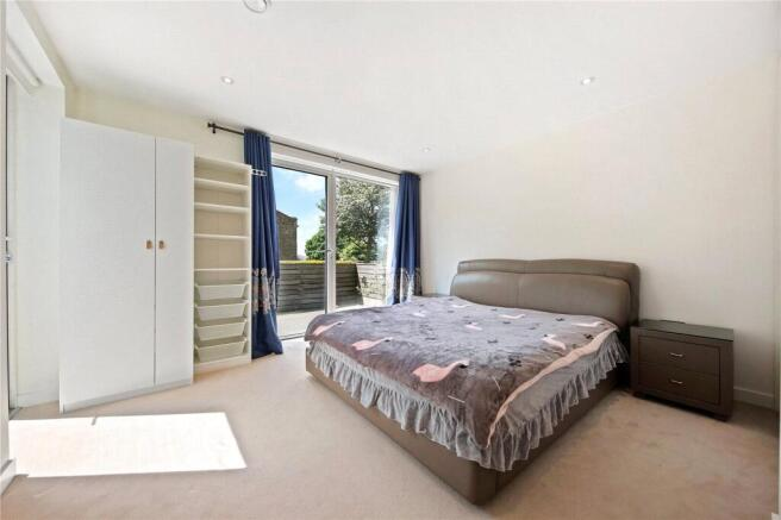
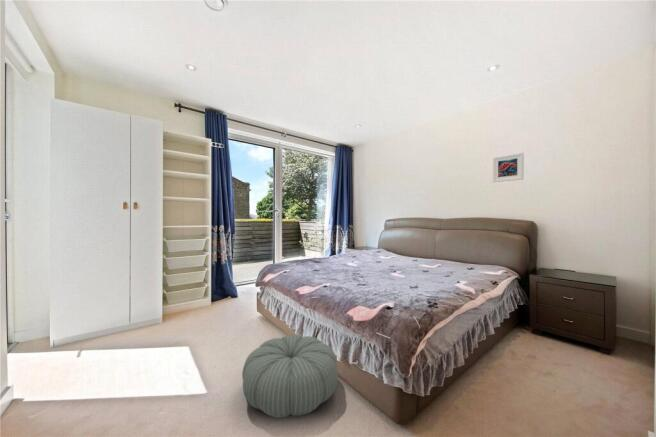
+ pouf (291, 370)
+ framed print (507, 168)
